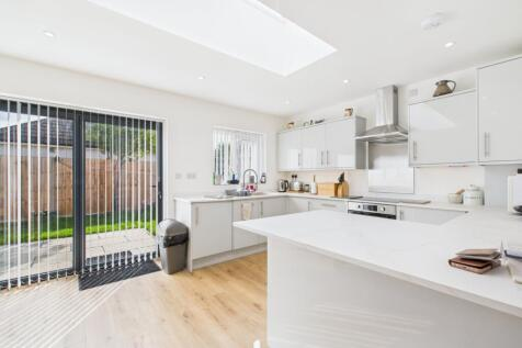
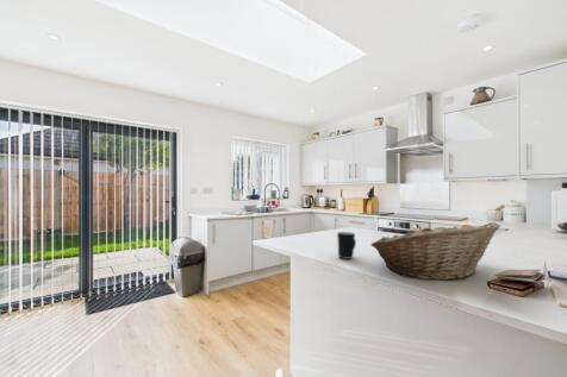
+ mug (348, 244)
+ fruit basket (432, 244)
